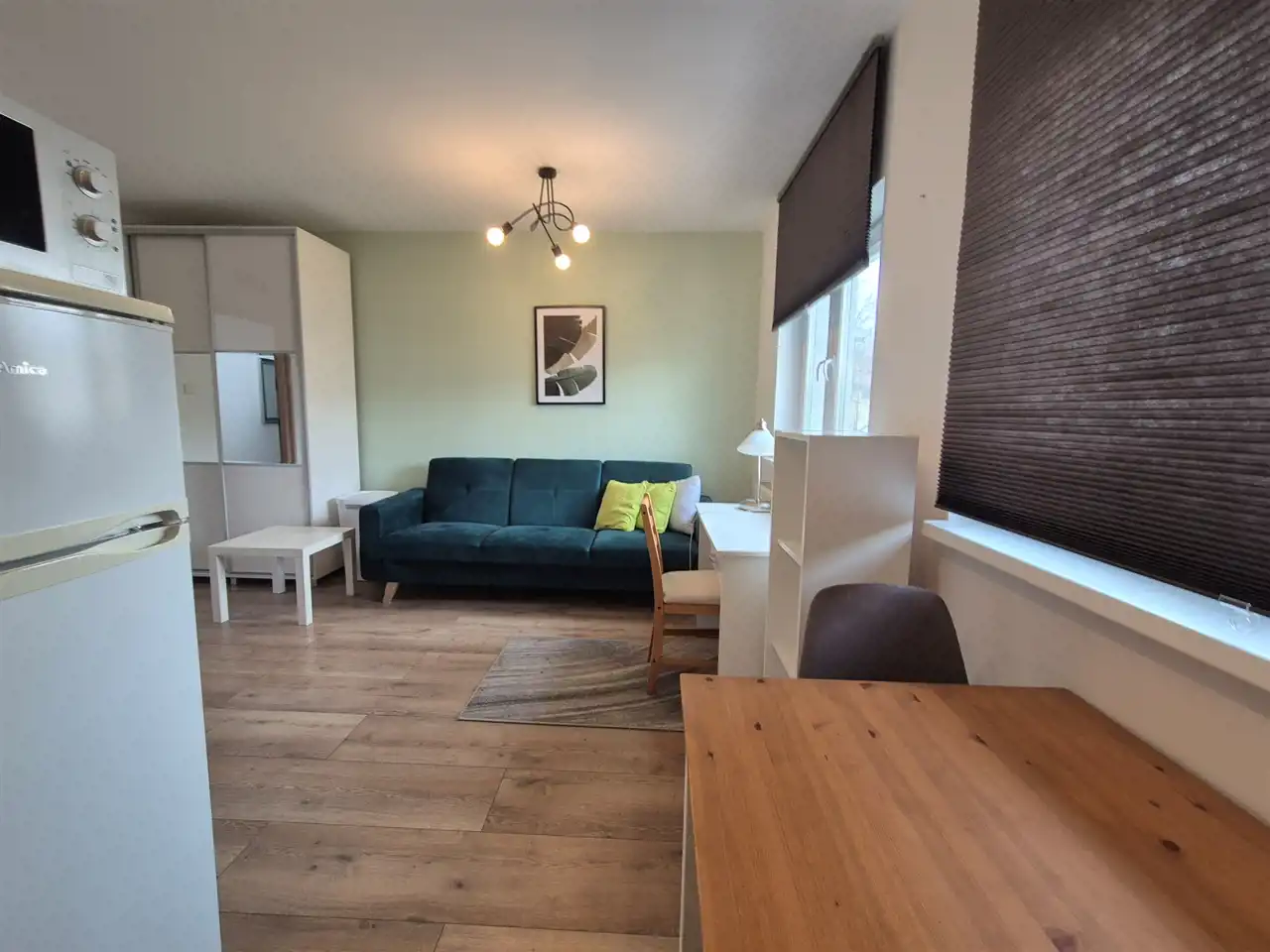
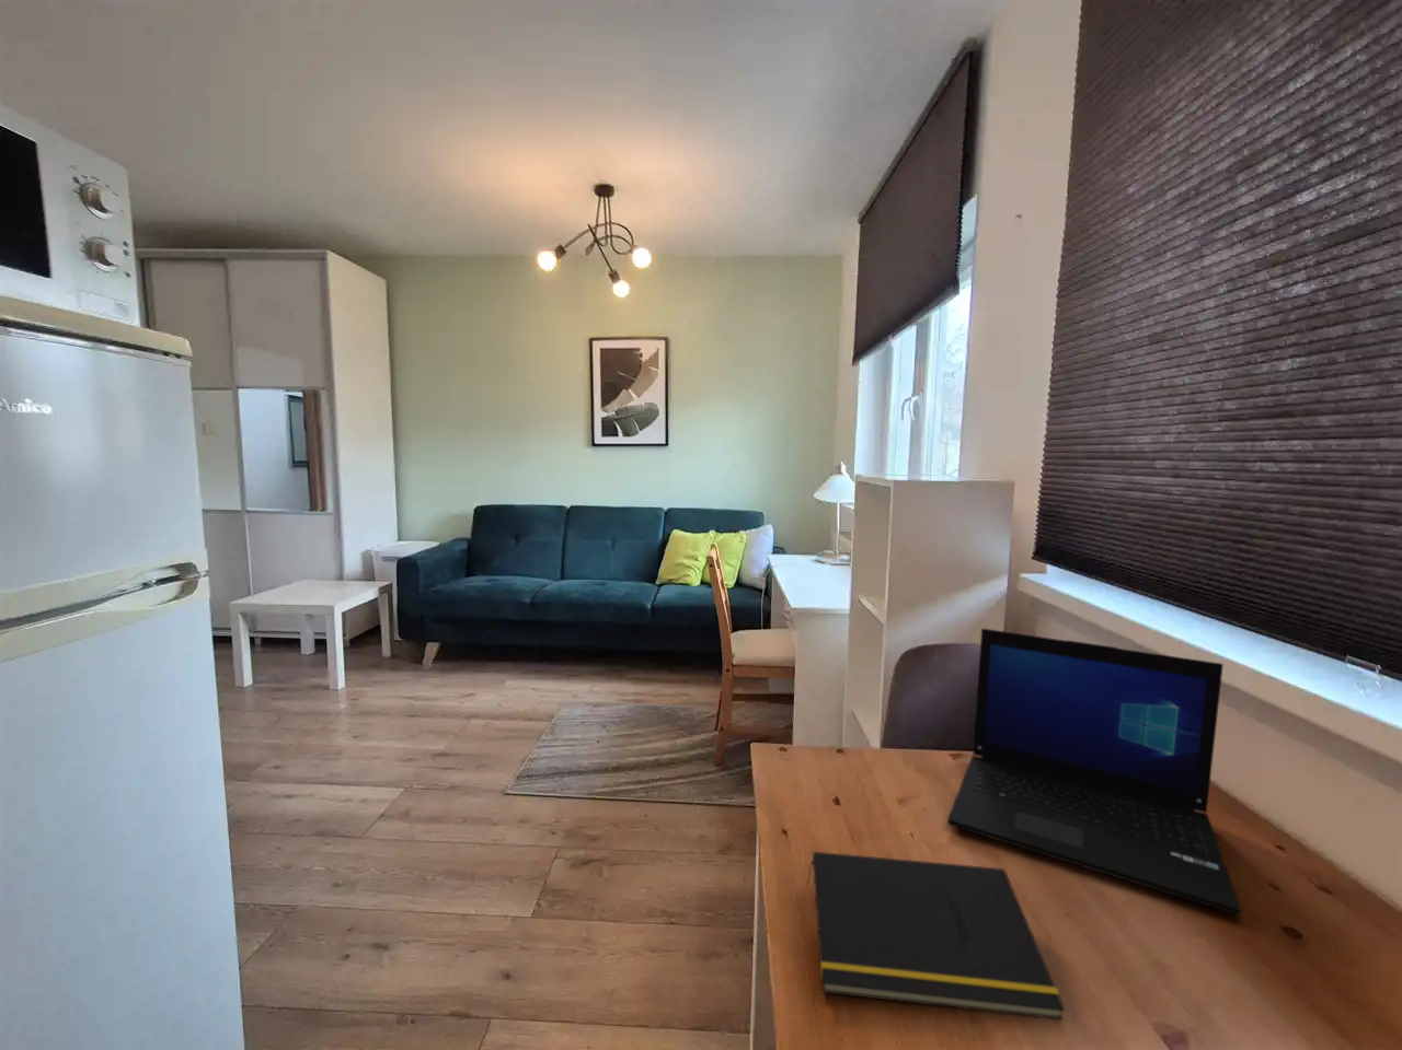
+ notepad (921, 924)
+ laptop (1085, 743)
